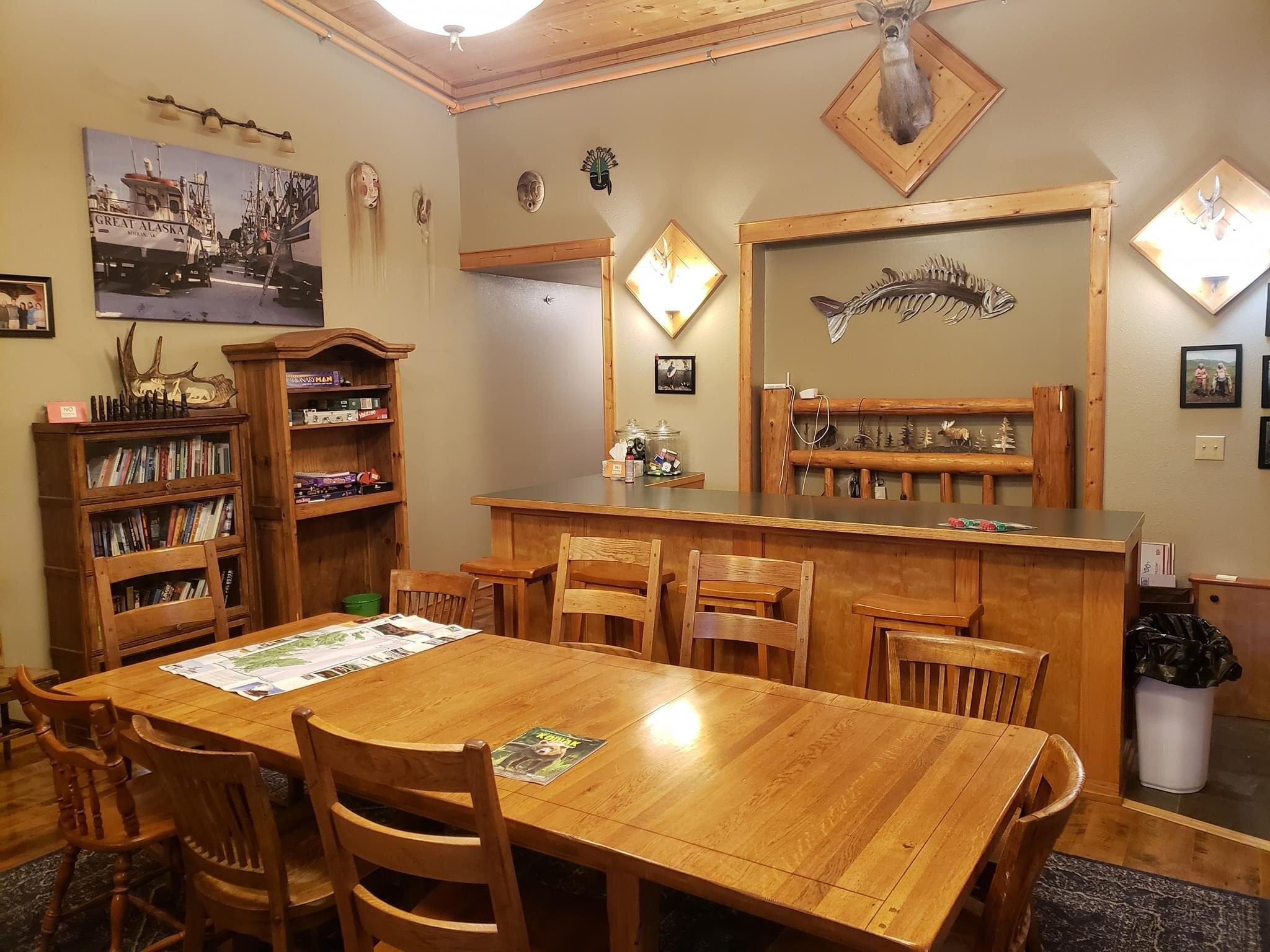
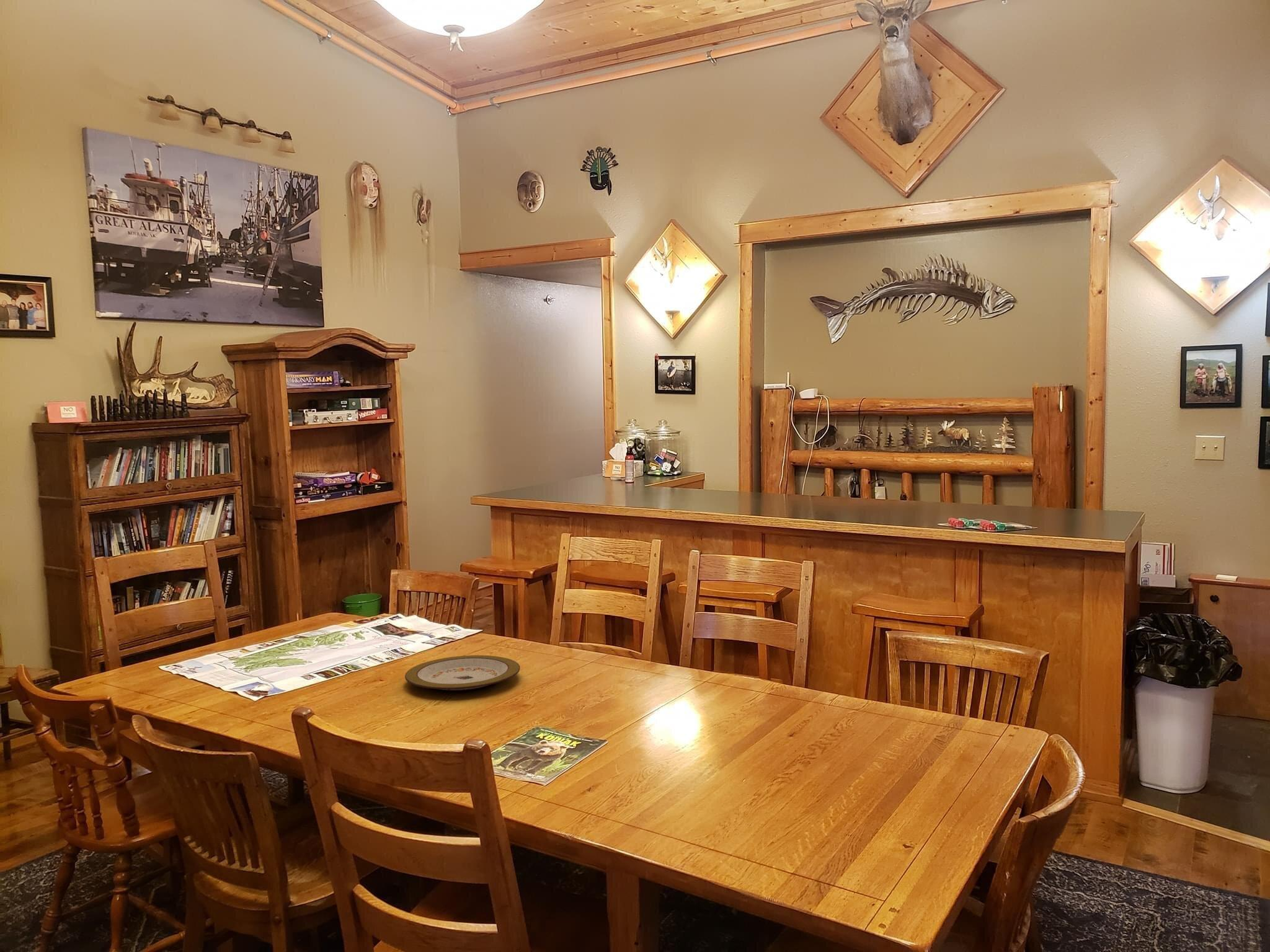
+ plate (463, 675)
